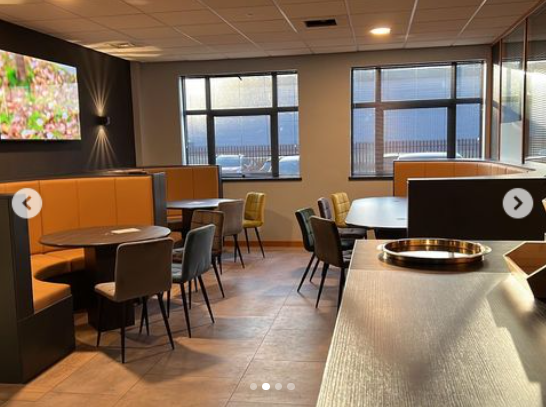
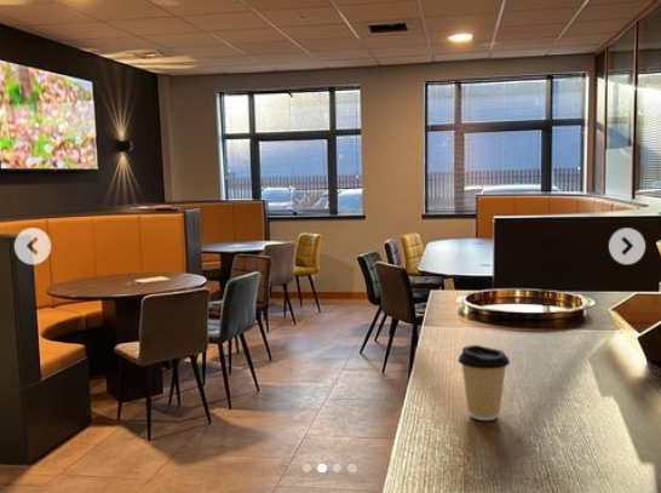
+ coffee cup (483, 383)
